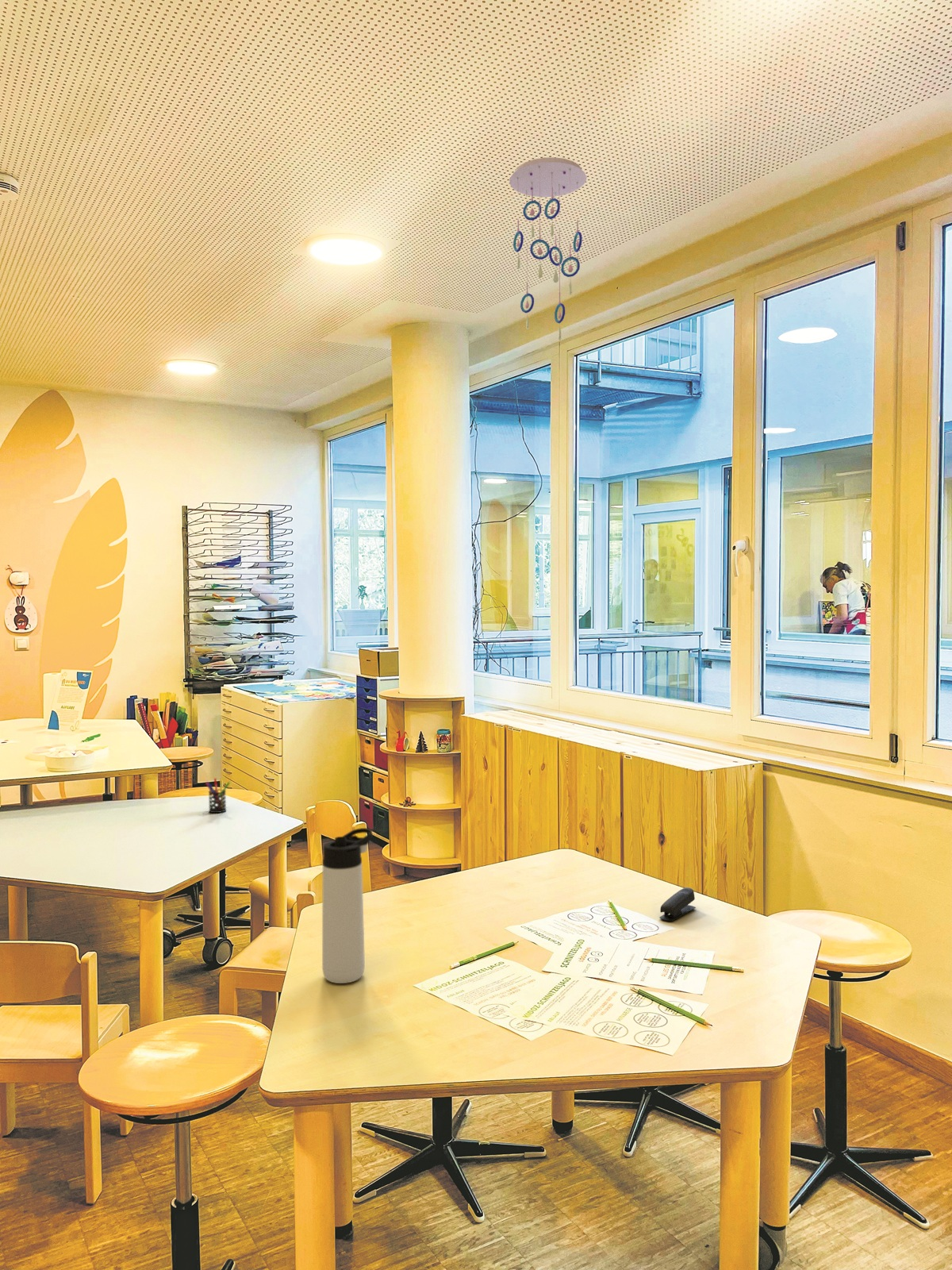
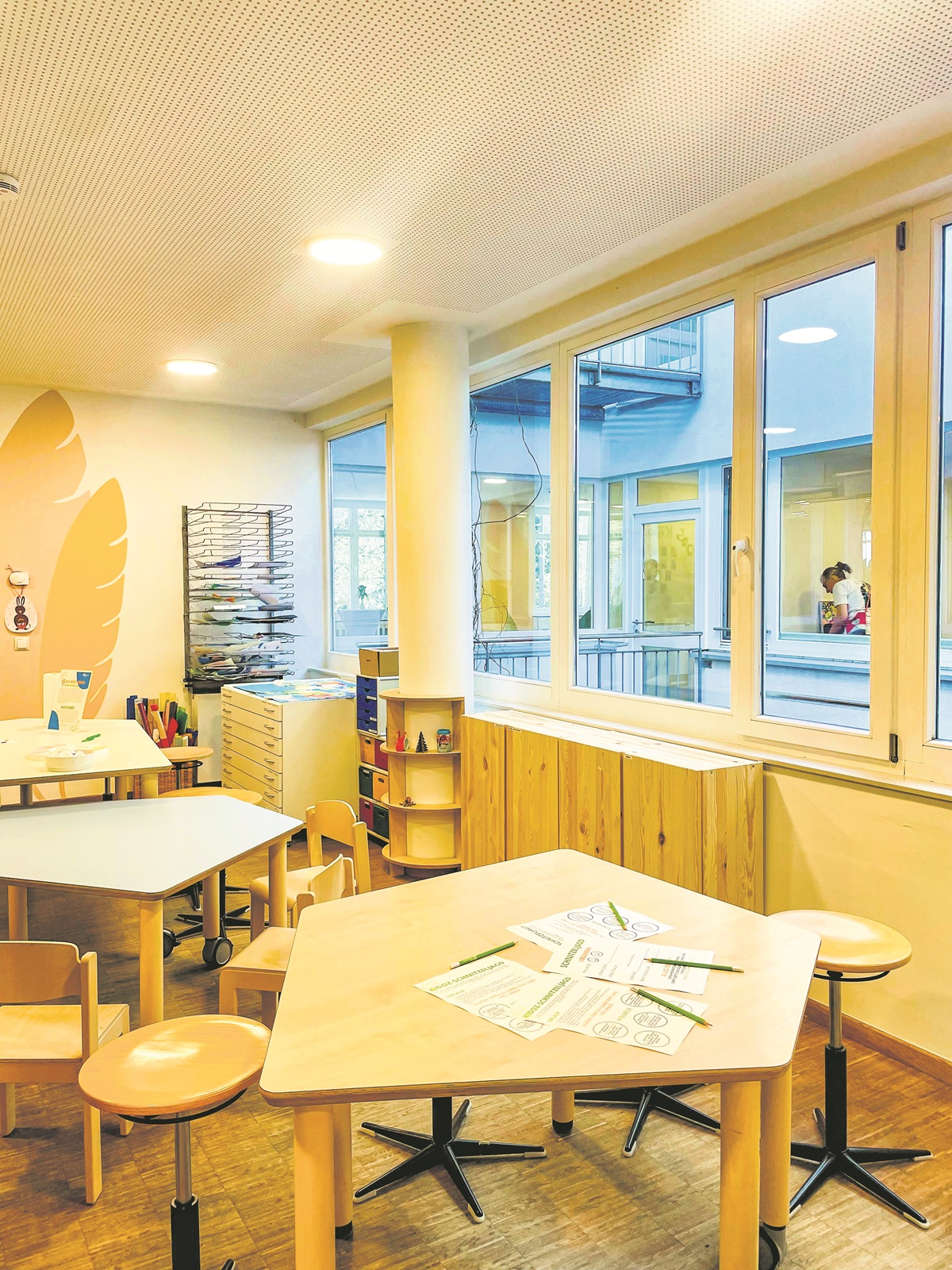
- pen holder (219, 794)
- thermos bottle (349, 903)
- ceiling mobile (547, 255)
- stapler (678, 903)
